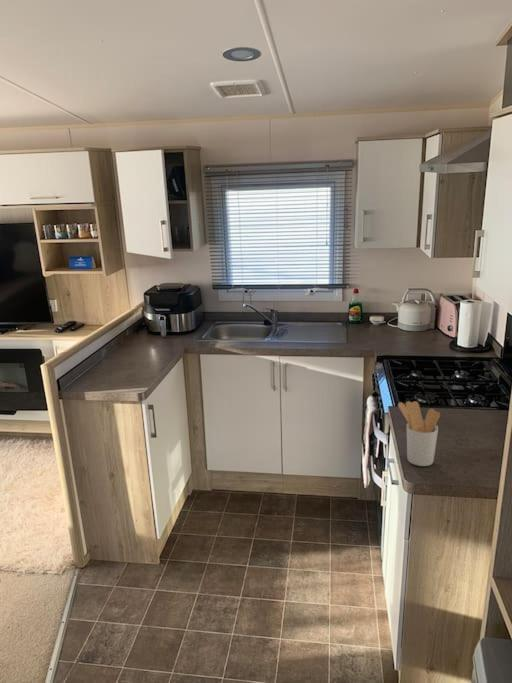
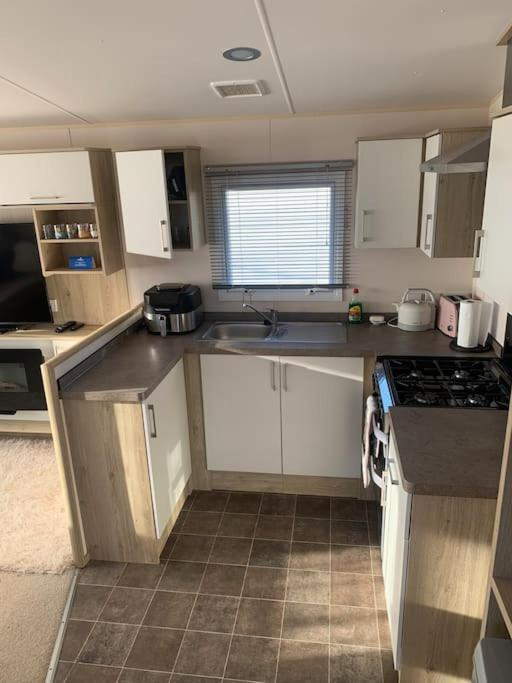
- utensil holder (416, 431)
